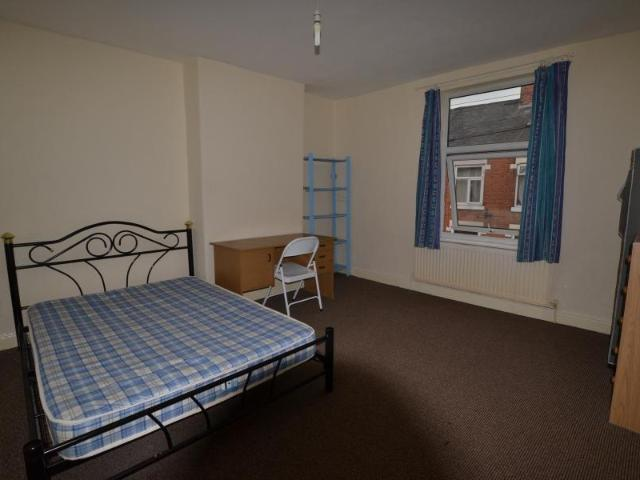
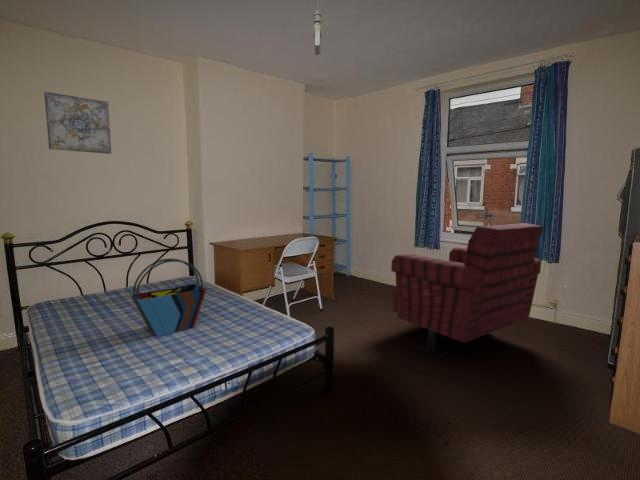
+ wall art (79, 124)
+ armchair (462, 283)
+ tote bag (169, 294)
